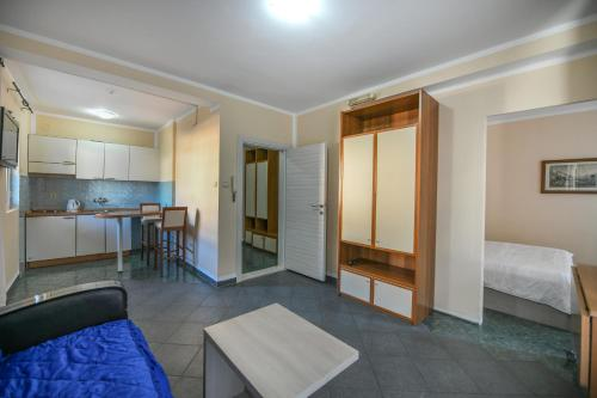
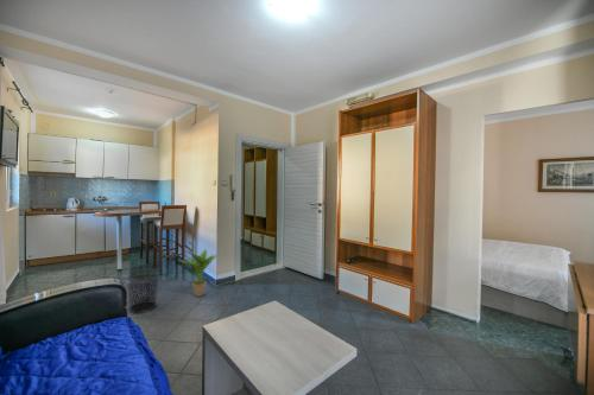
+ potted plant (202, 270)
+ waste bin (143, 292)
